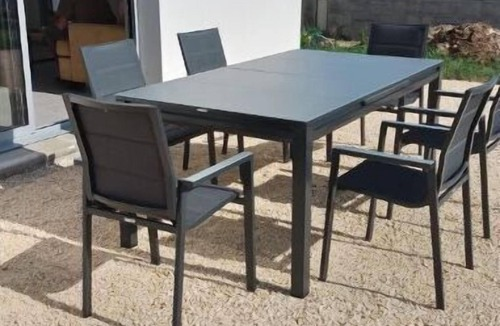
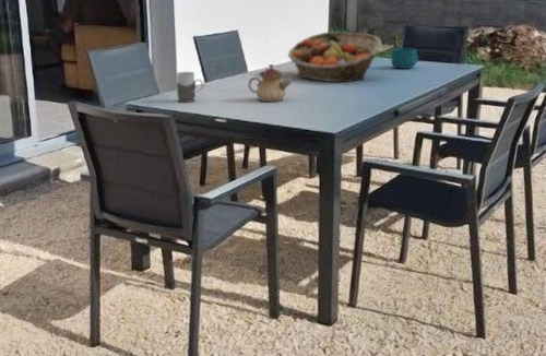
+ mug (190, 86)
+ teapot (269, 81)
+ fruit basket (334, 56)
+ cup (406, 58)
